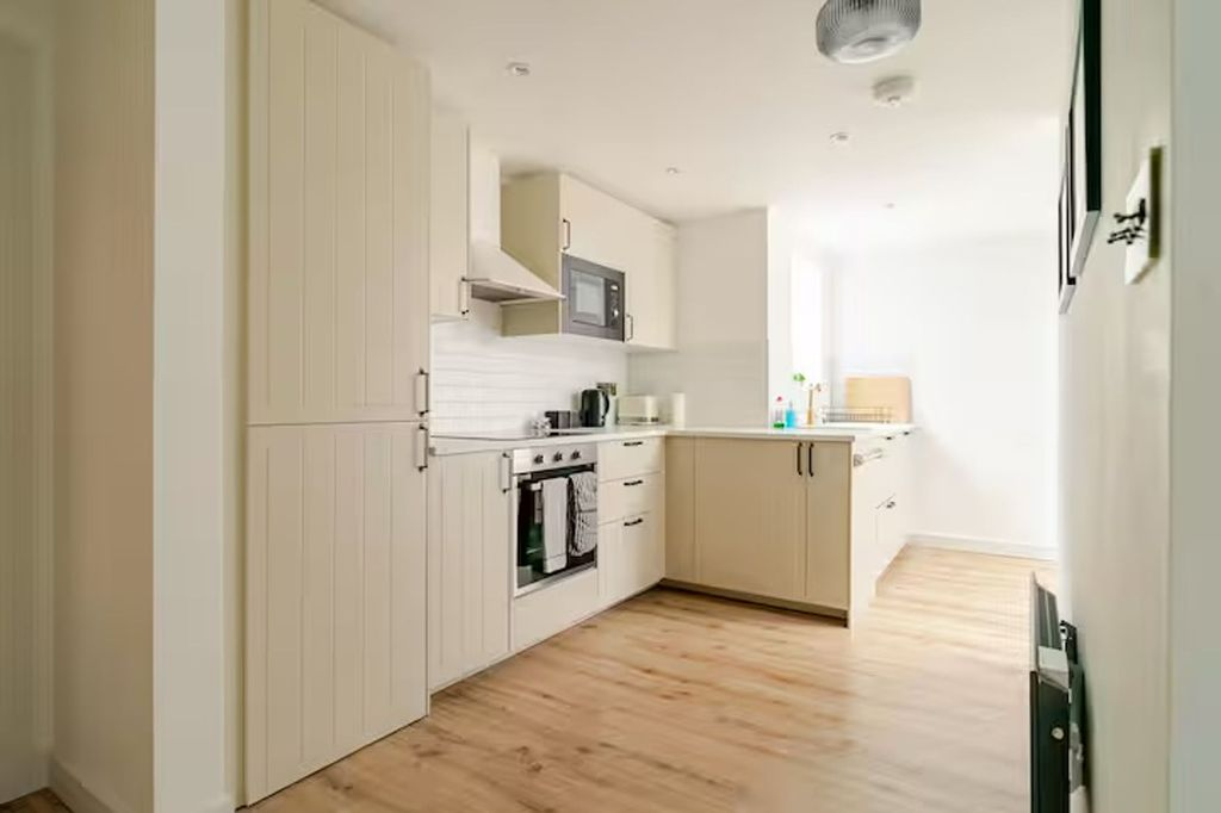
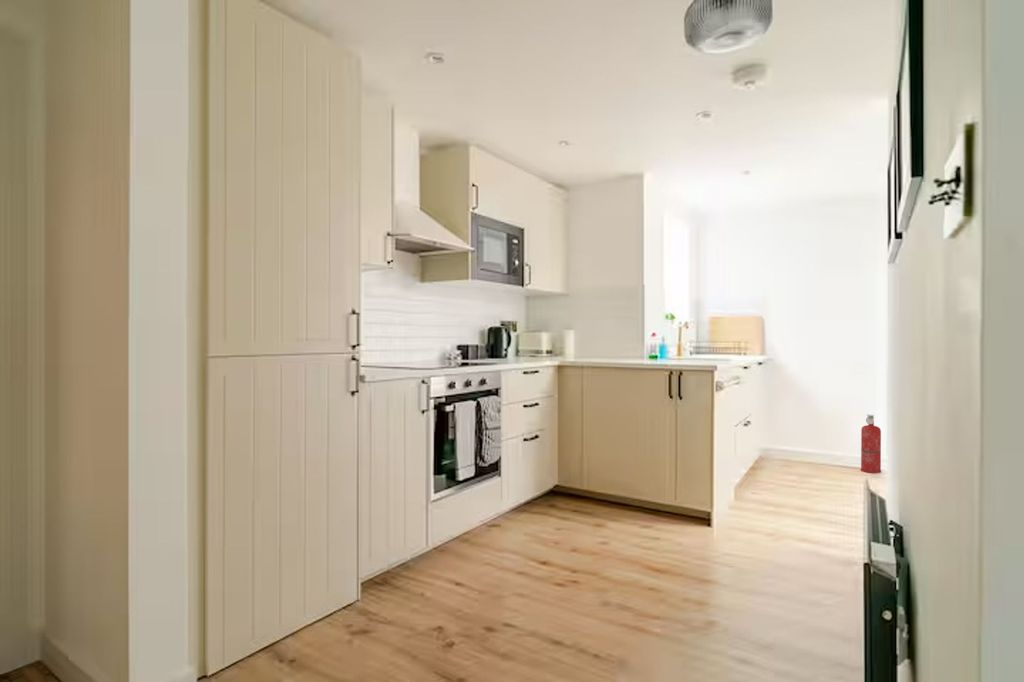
+ fire extinguisher (870, 442)
